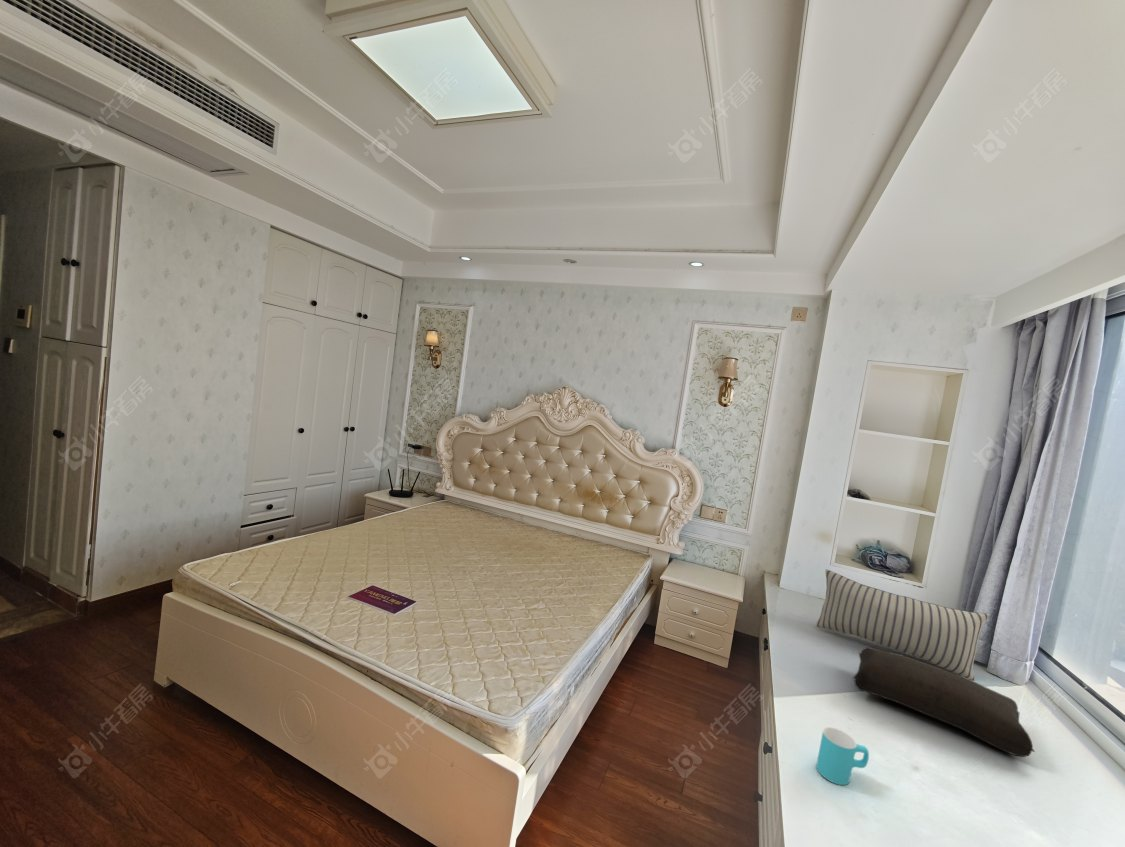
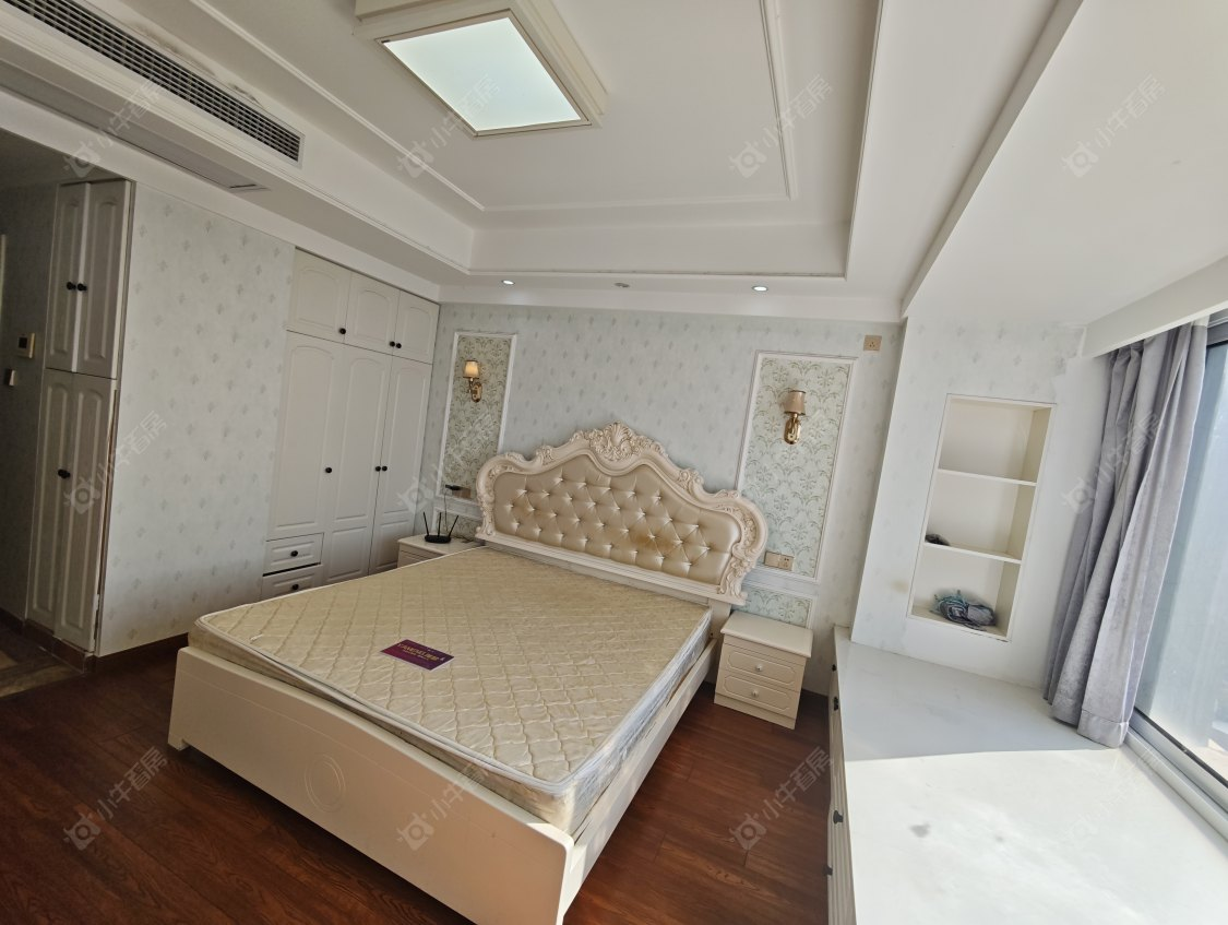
- pillow (894, 620)
- cup (842, 758)
- cushion (934, 692)
